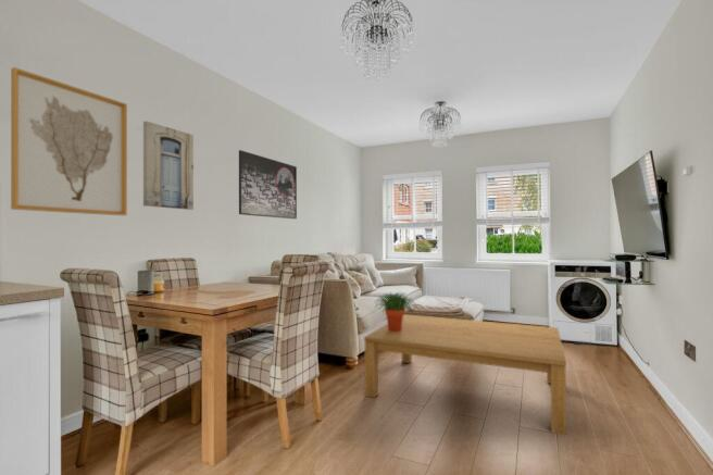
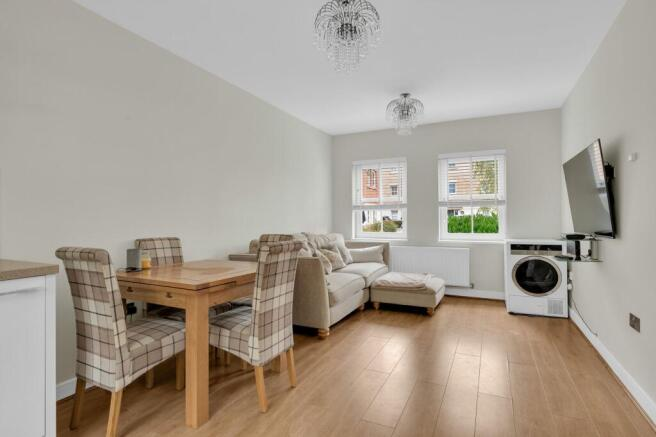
- wall art (75, 150)
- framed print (271, 188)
- potted plant (395, 311)
- coffee table (465, 360)
- wall art (170, 167)
